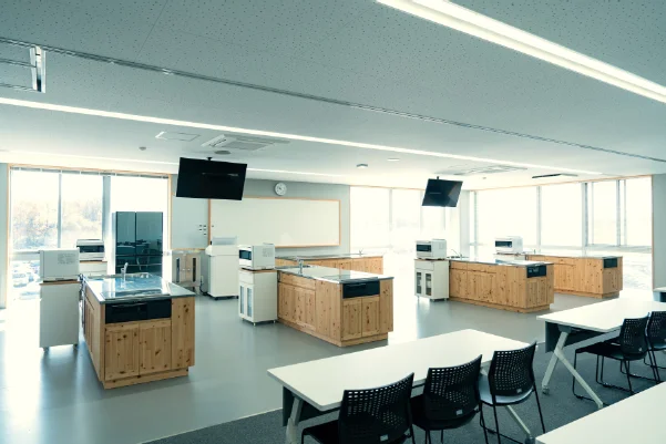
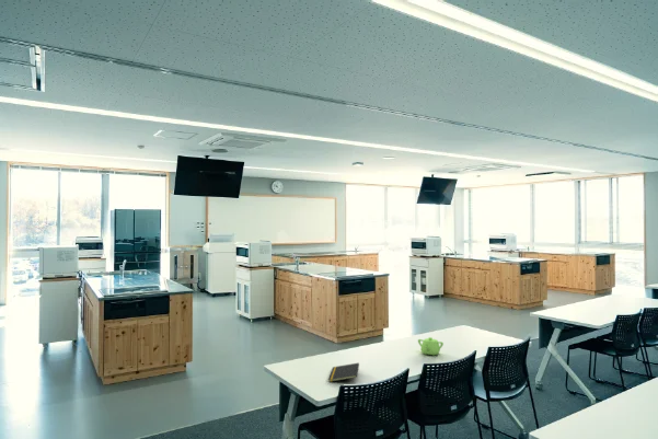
+ notepad (344, 371)
+ teapot (429, 346)
